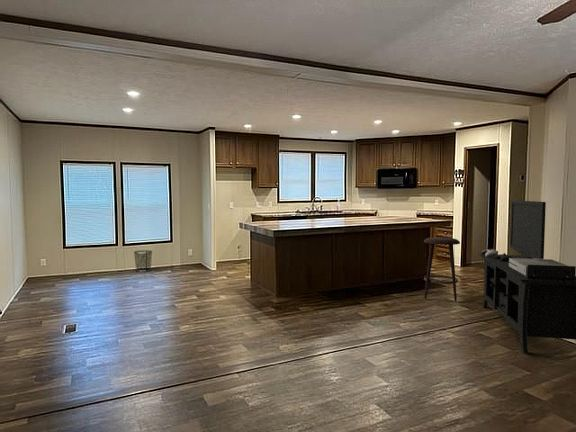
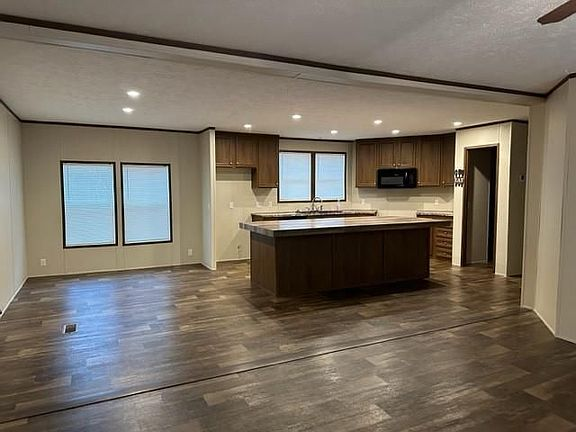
- media console (524, 264)
- stool (441, 275)
- waste bin (143, 261)
